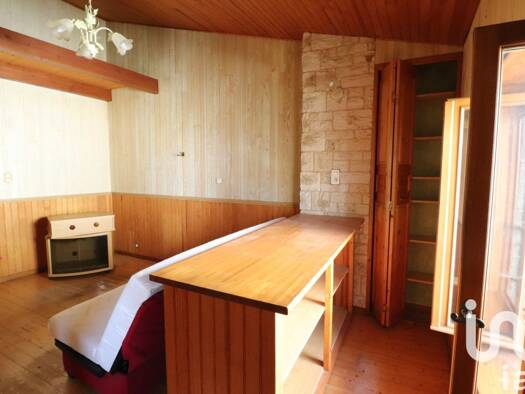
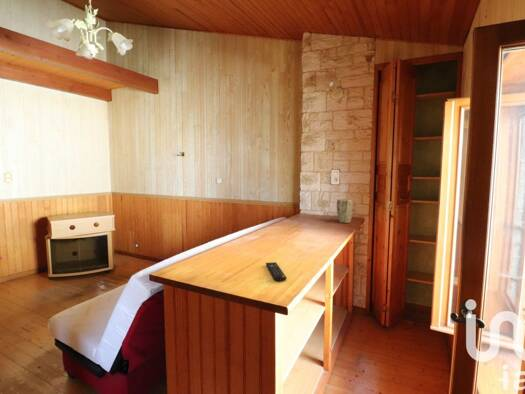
+ remote control (275, 271)
+ plant pot (344, 210)
